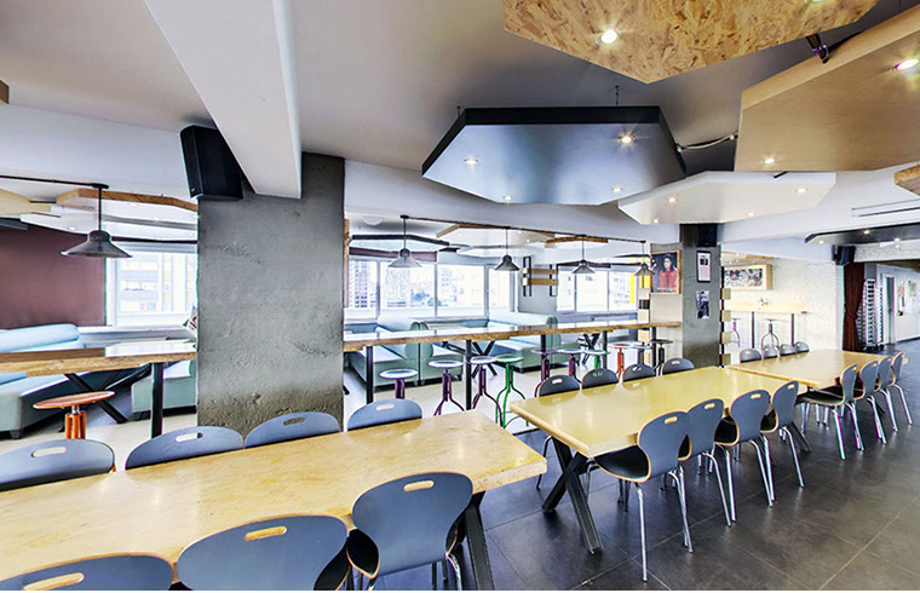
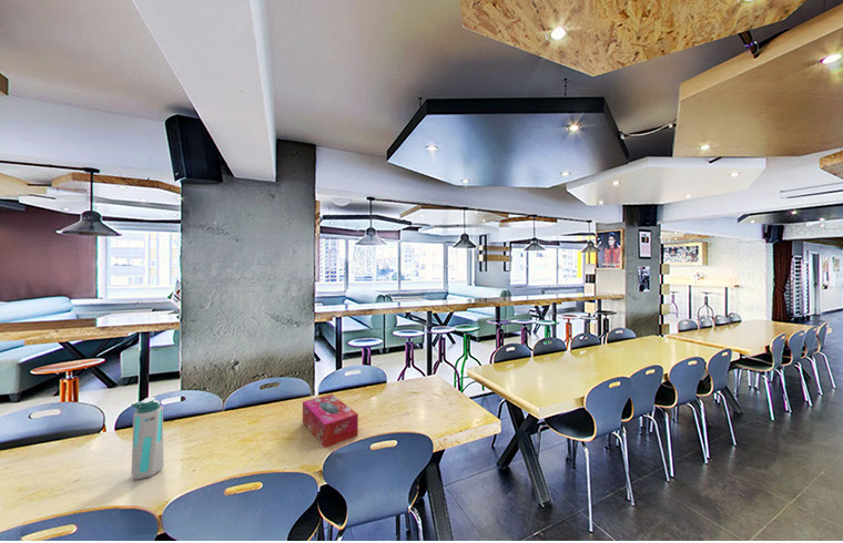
+ tissue box (328, 418)
+ water bottle (146, 436)
